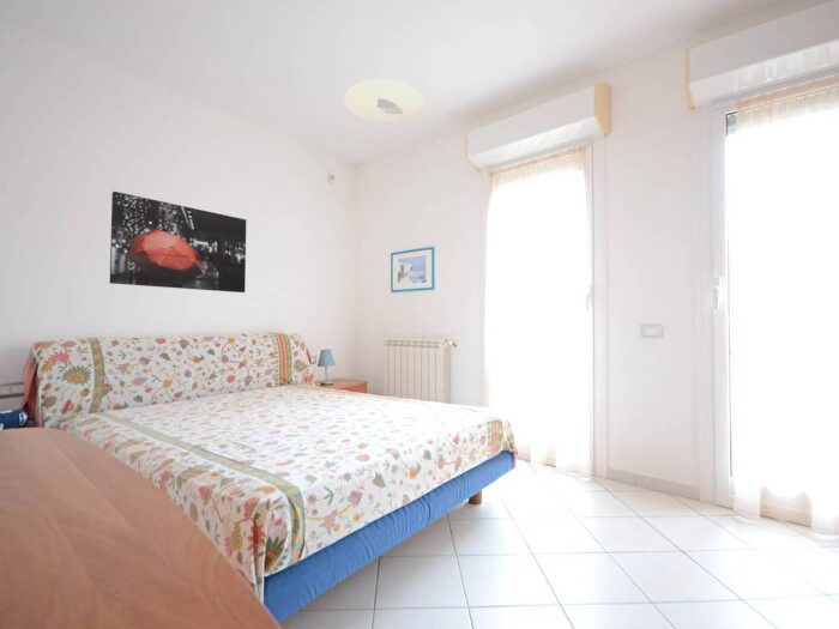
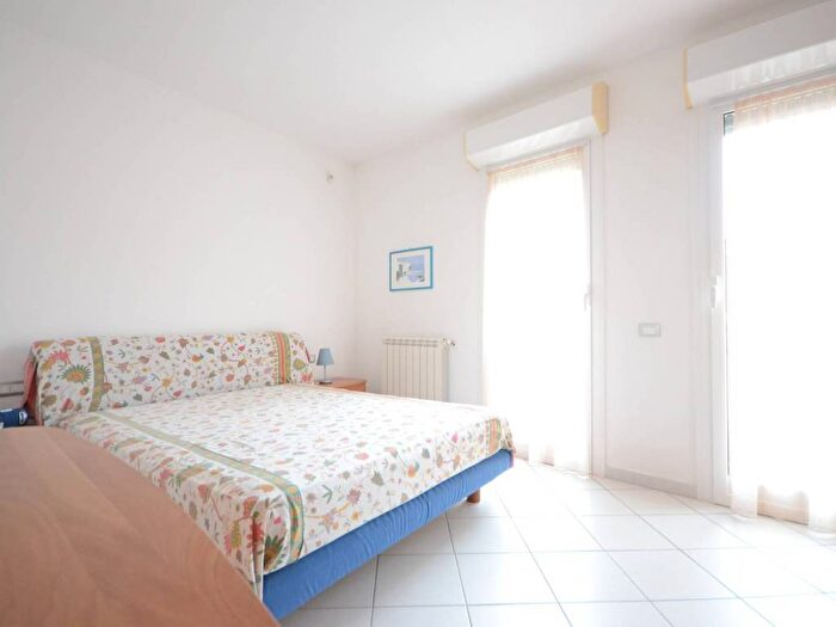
- wall art (186, 247)
- ceiling light (385, 99)
